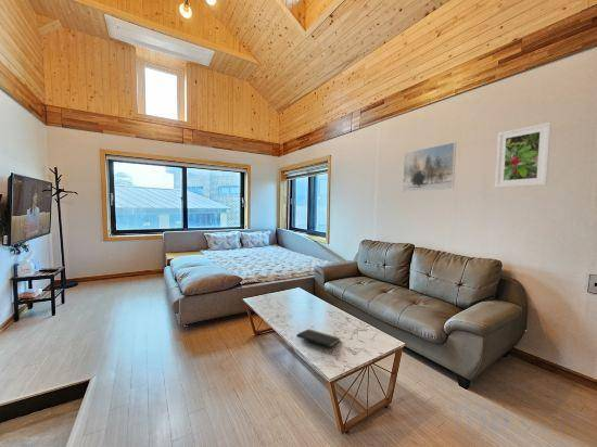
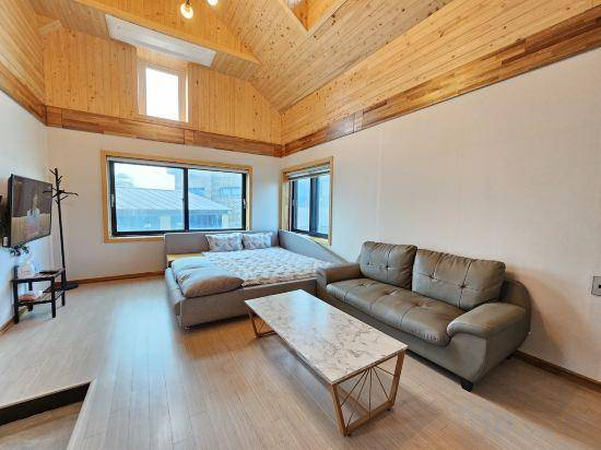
- notepad (318, 337)
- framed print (427, 169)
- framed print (521, 157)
